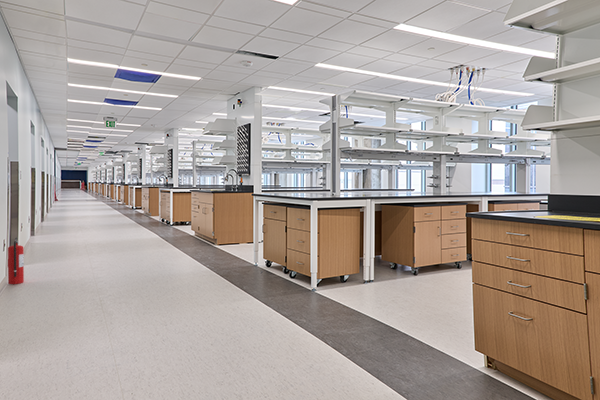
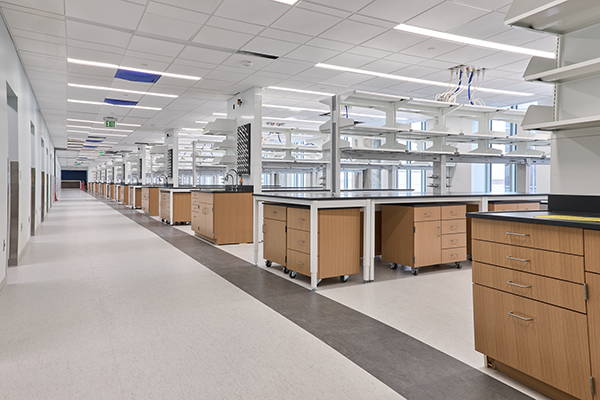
- fire extinguisher (15, 260)
